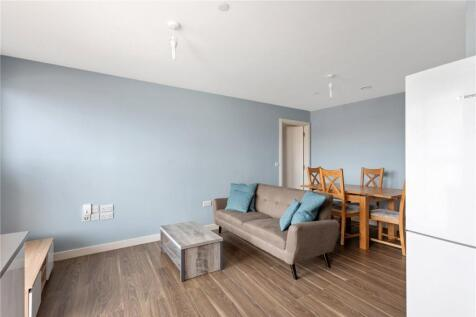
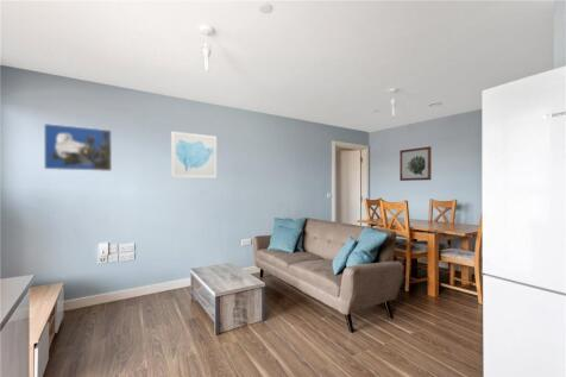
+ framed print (80, 149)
+ wall art (194, 156)
+ wall art (414, 164)
